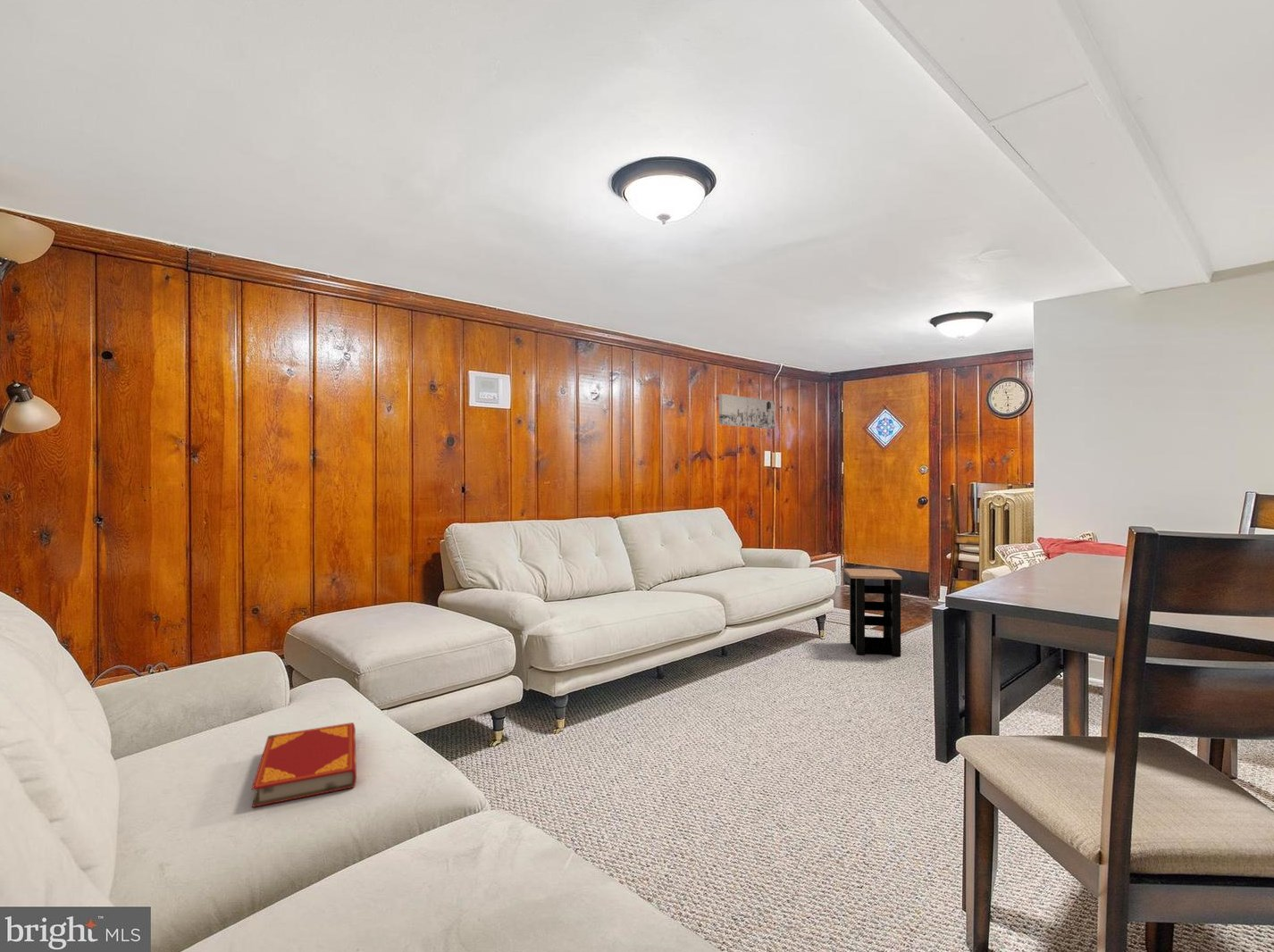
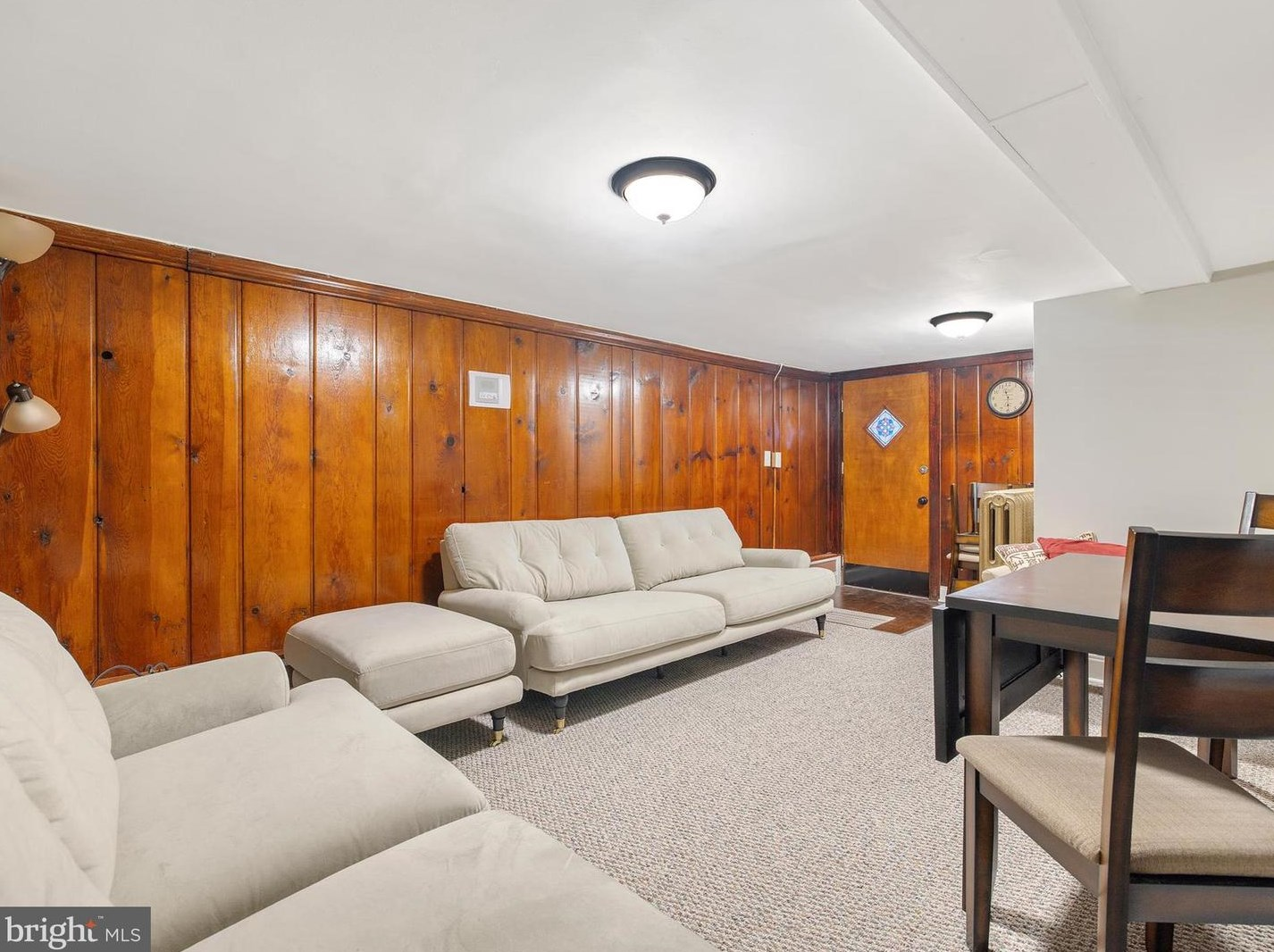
- side table (873, 610)
- wall art (748, 412)
- hardback book (309, 759)
